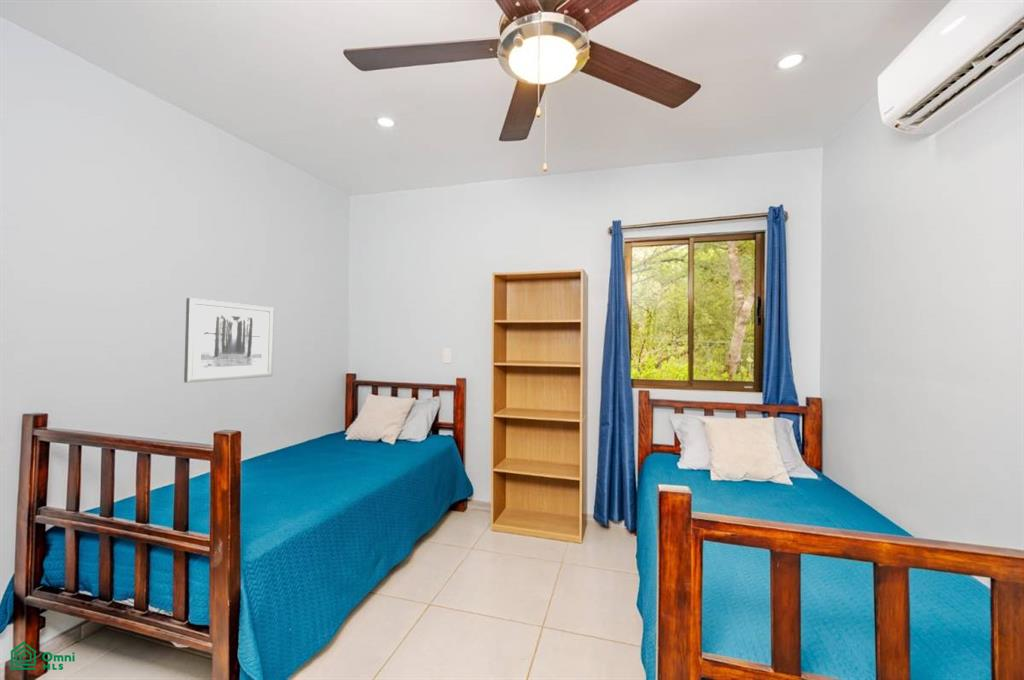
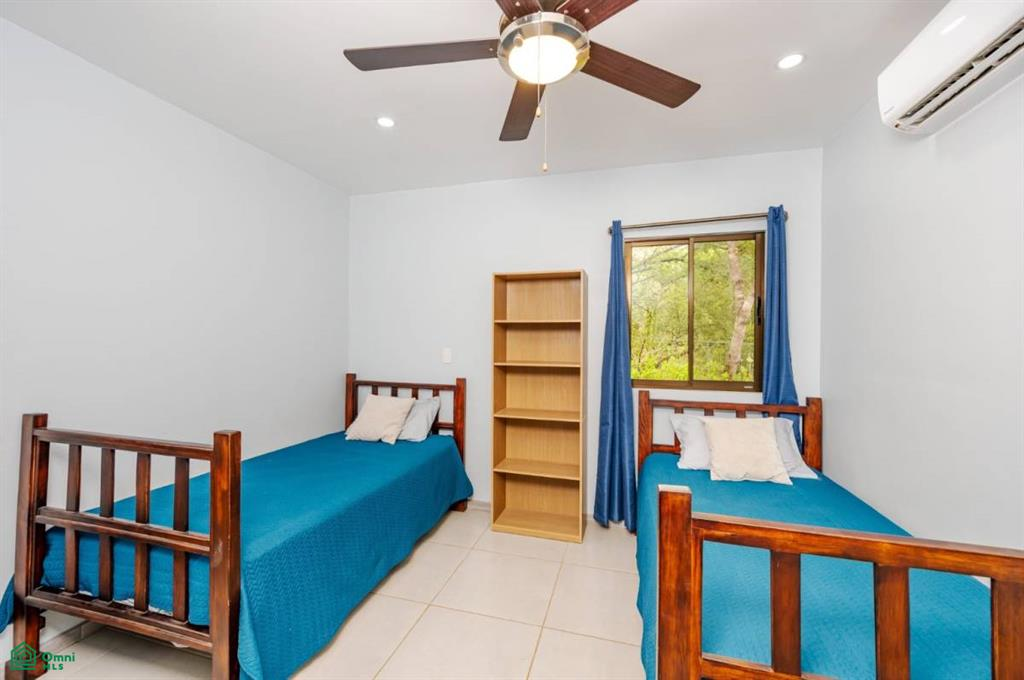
- wall art (234, 341)
